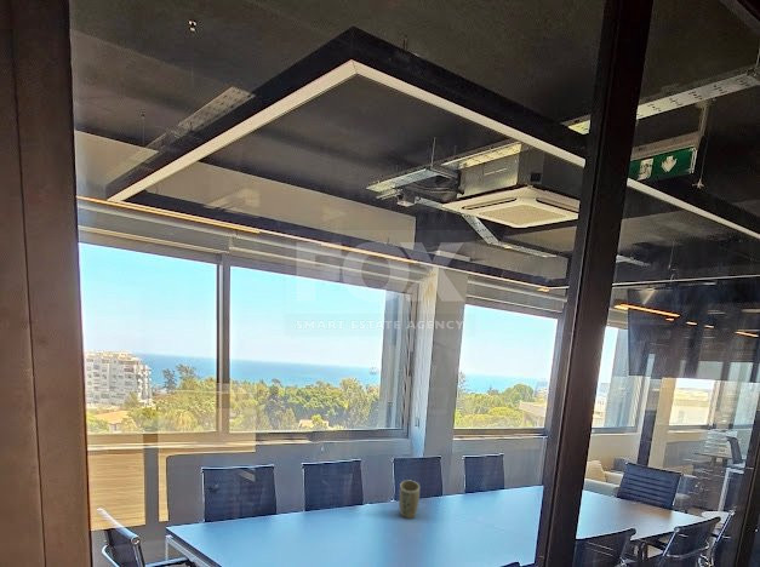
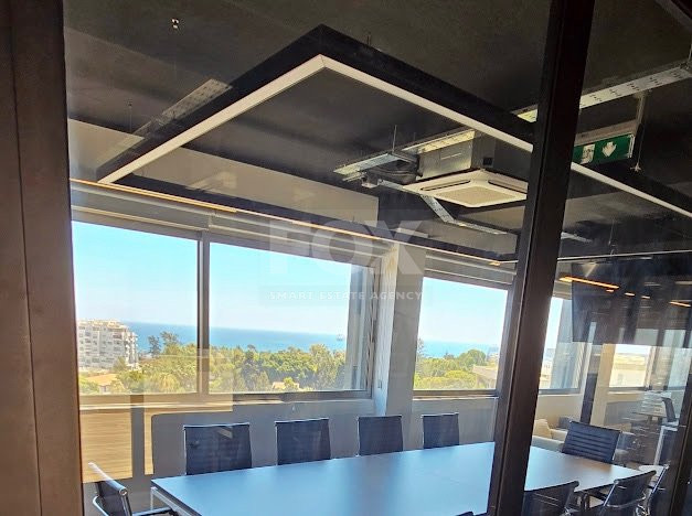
- plant pot (408, 499)
